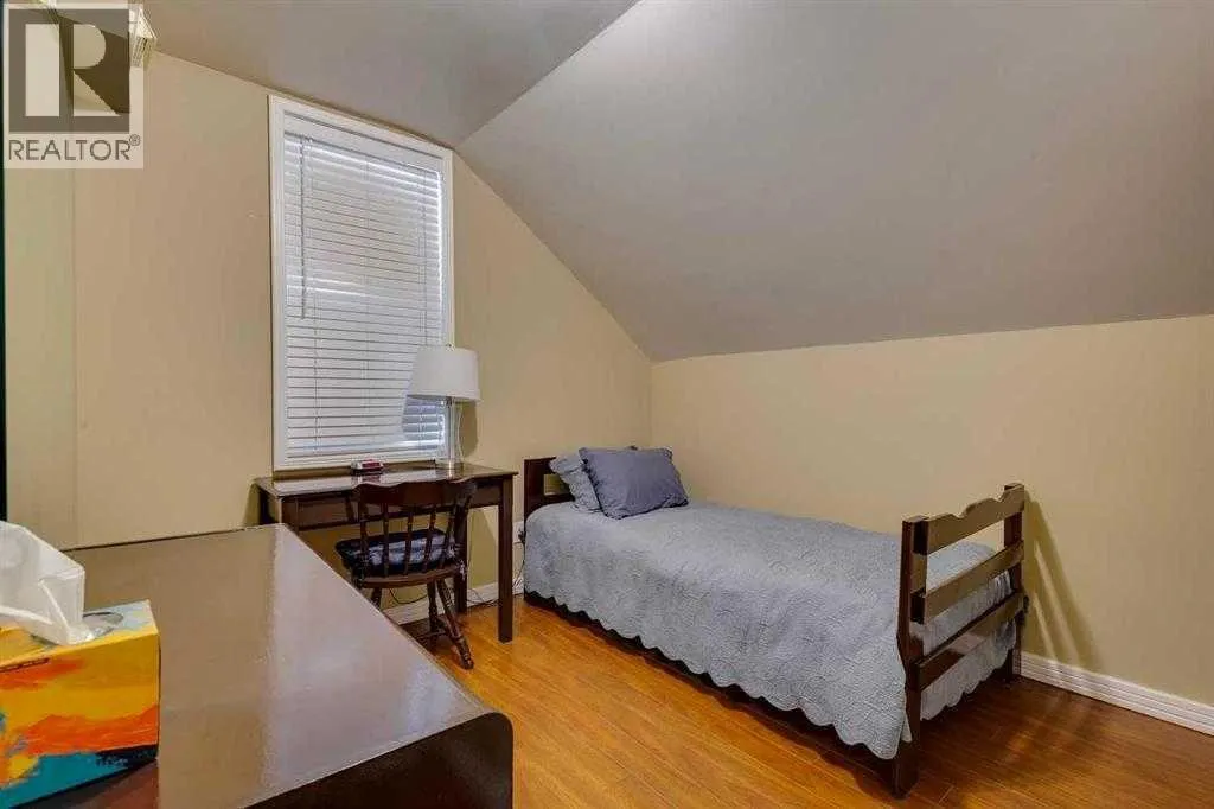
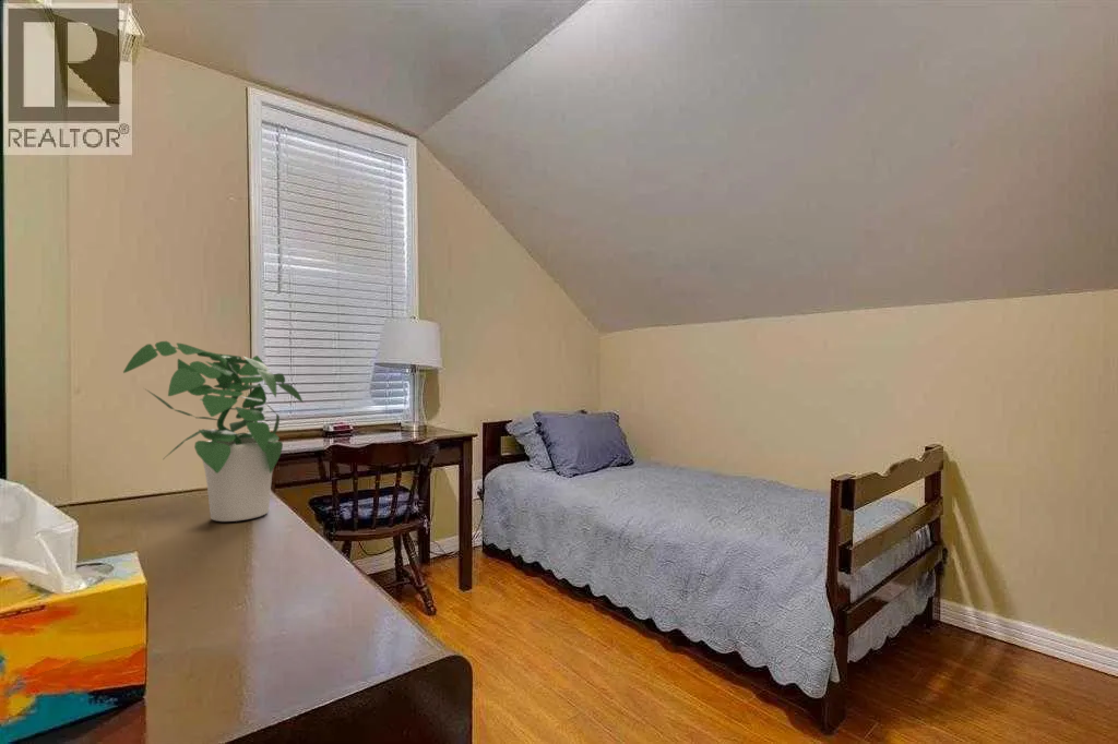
+ potted plant (222, 429)
